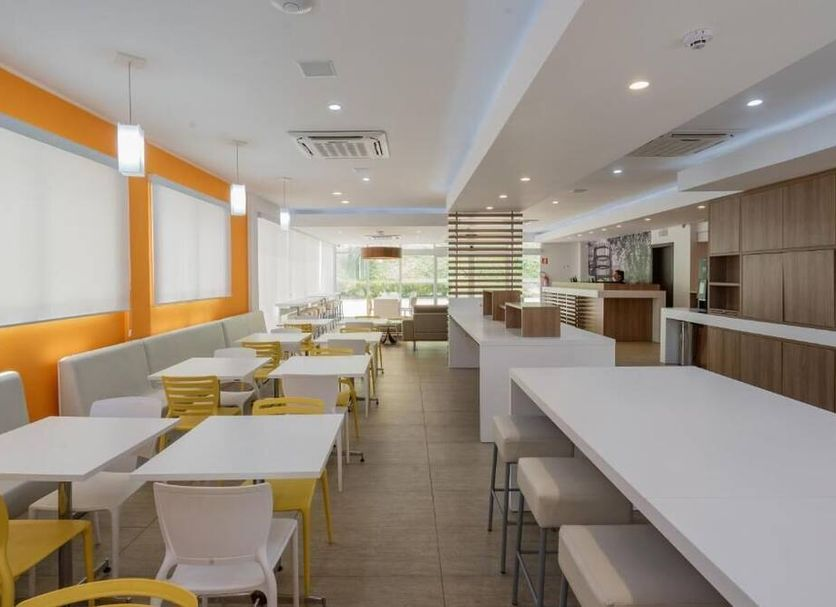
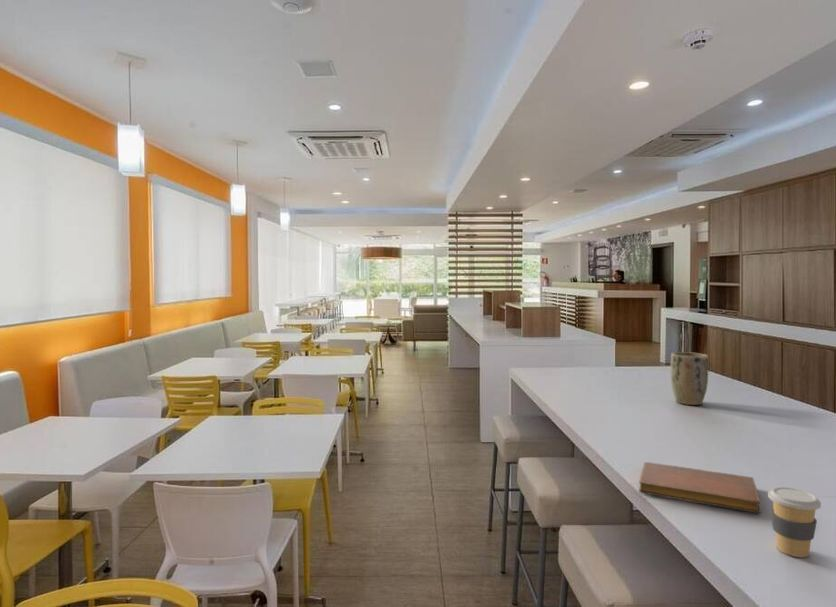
+ coffee cup (793, 522)
+ plant pot (688, 378)
+ notebook (696, 484)
